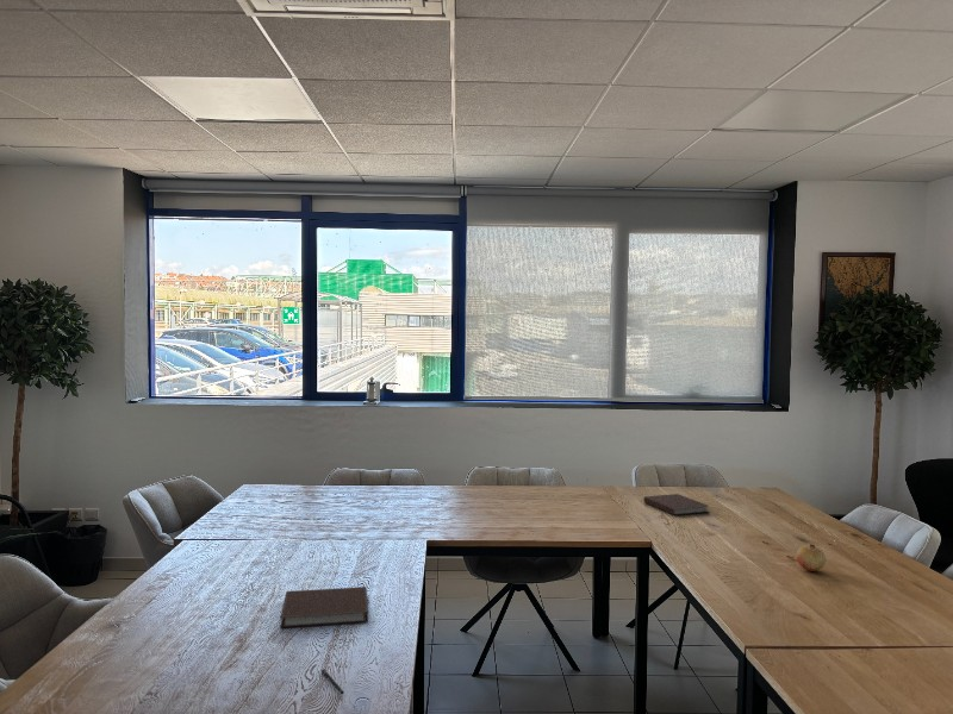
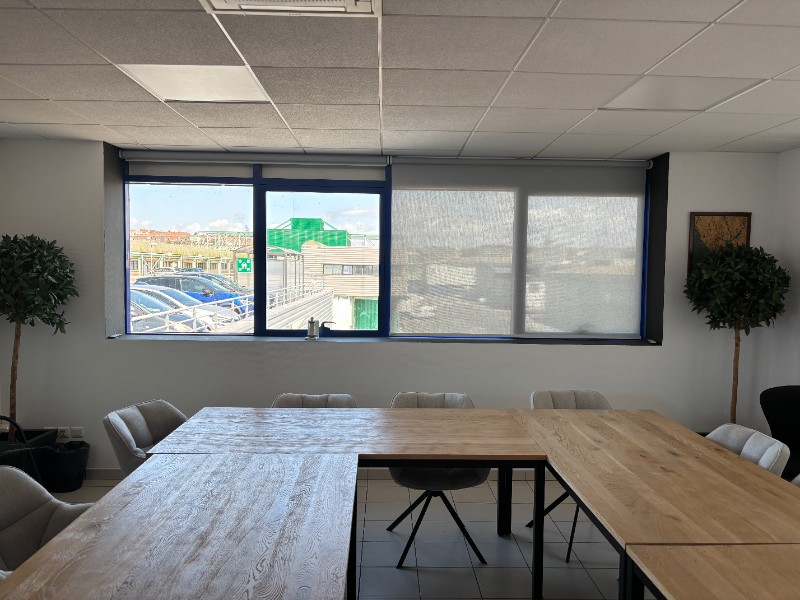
- notebook (325, 605)
- pen (331, 679)
- fruit (810, 556)
- notebook (675, 503)
